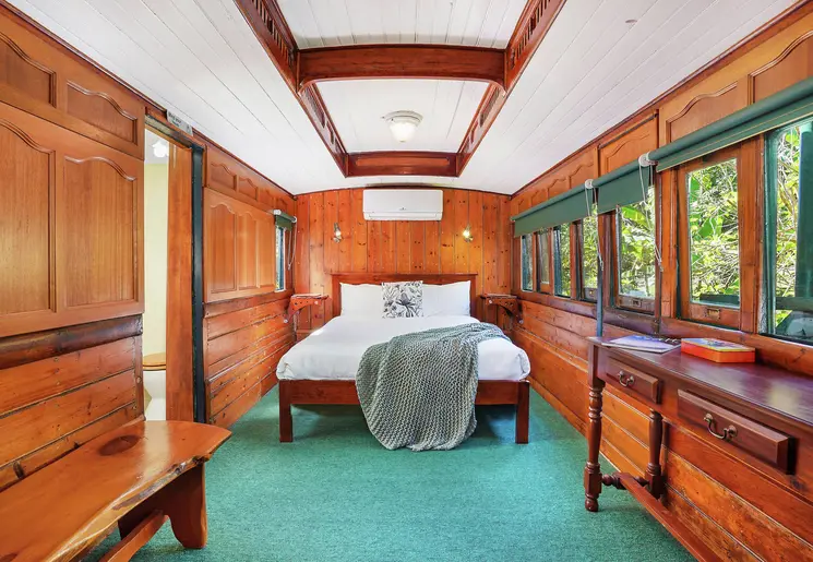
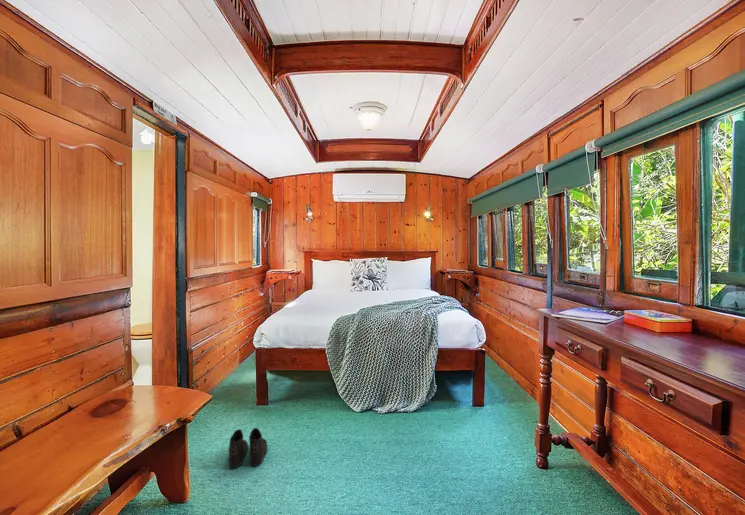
+ boots (249, 440)
